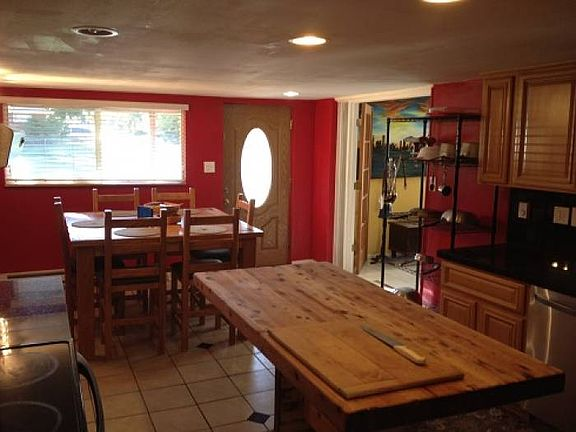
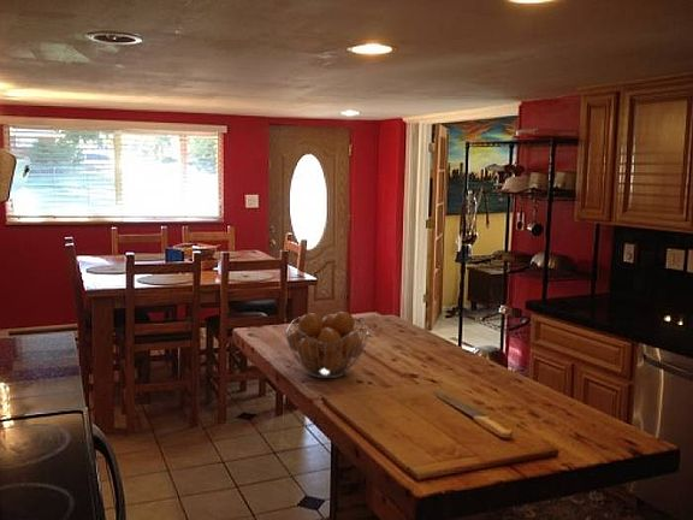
+ fruit basket (326, 342)
